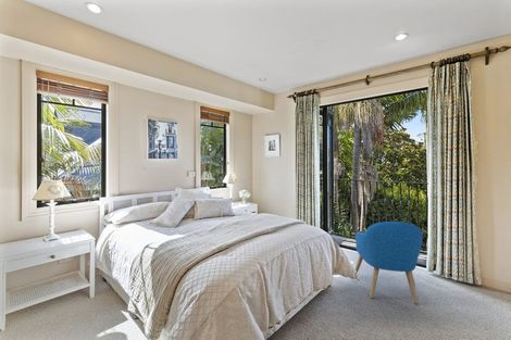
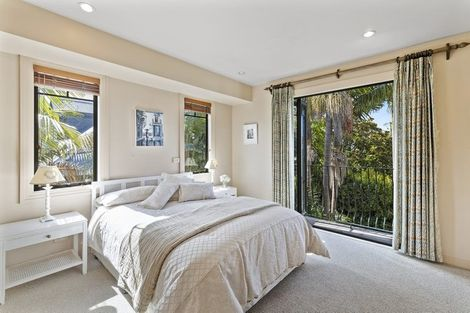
- armchair (388, 253)
